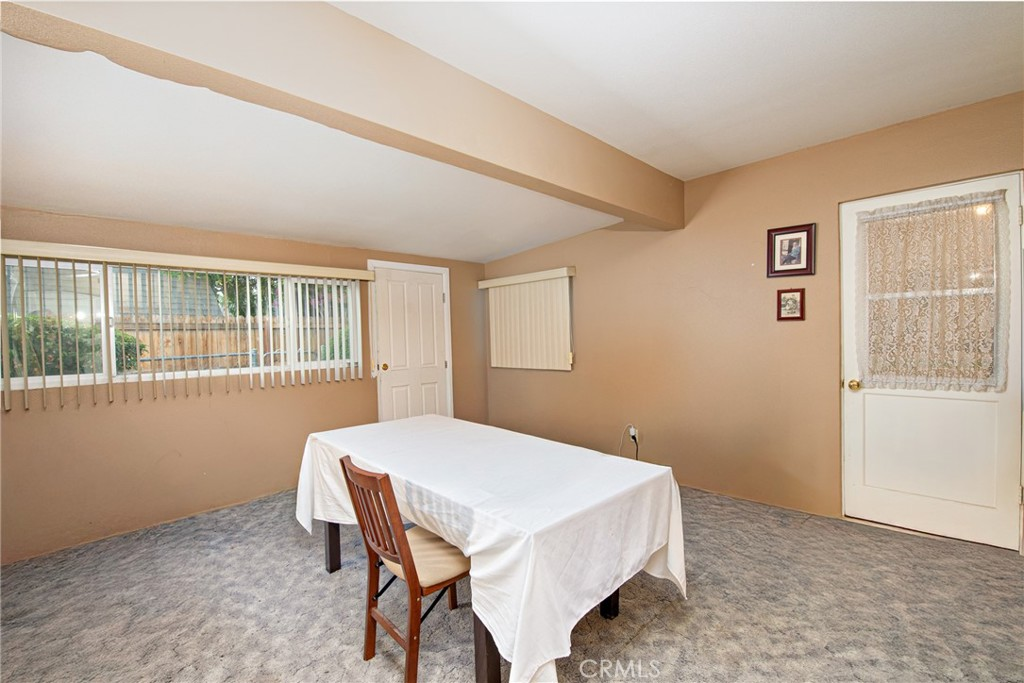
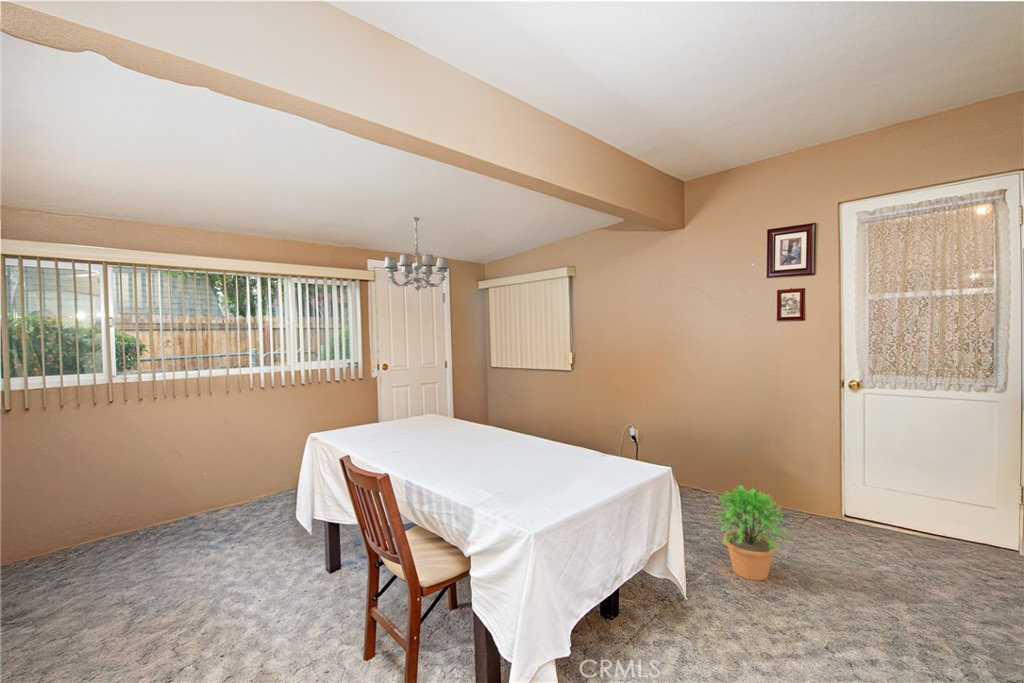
+ chandelier (416, 255)
+ potted plant (749, 528)
